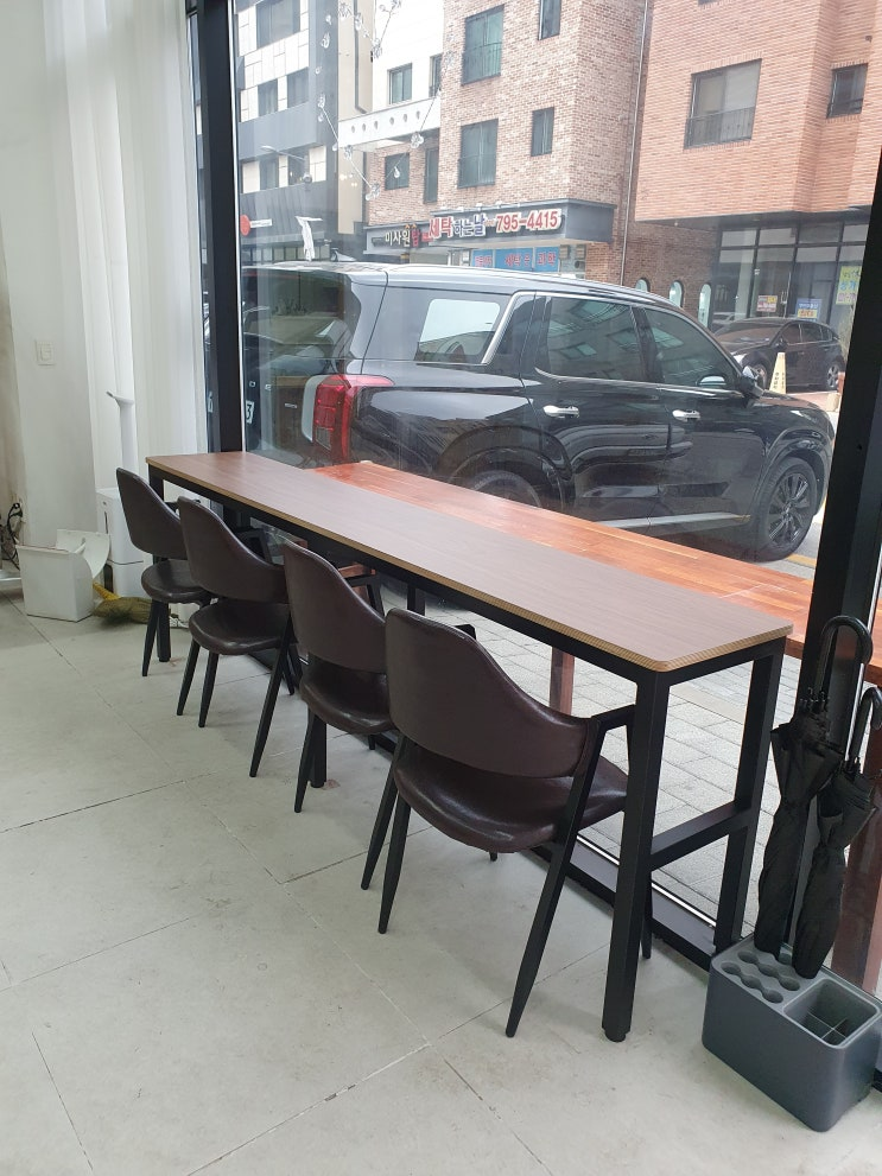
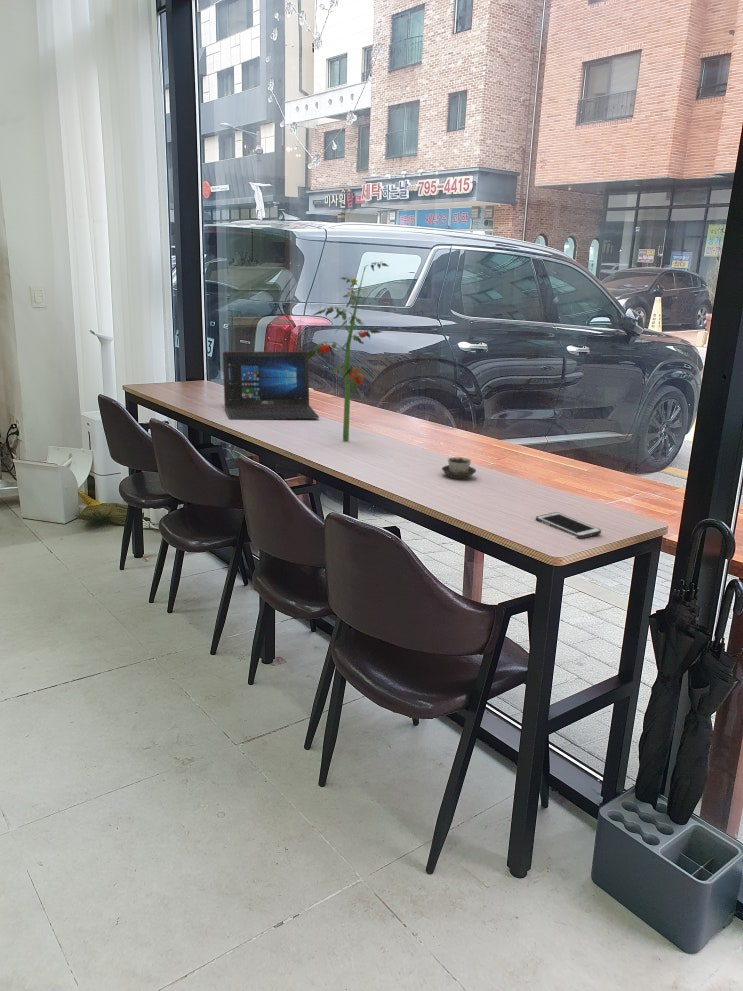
+ plant (346, 353)
+ cell phone (567, 525)
+ cup (458, 468)
+ laptop (270, 385)
